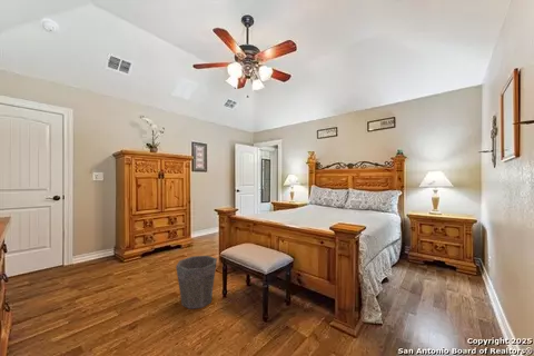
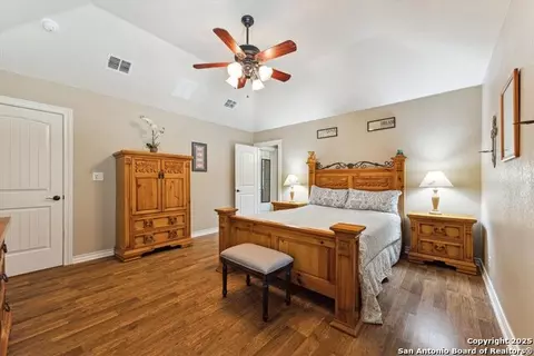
- waste bin (197, 280)
